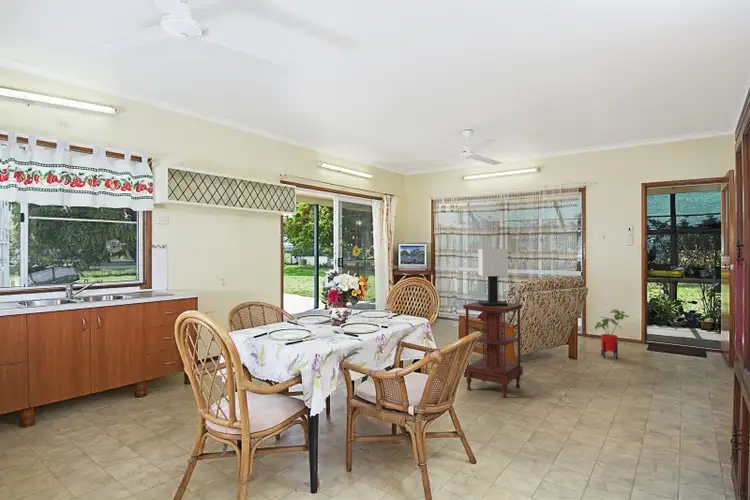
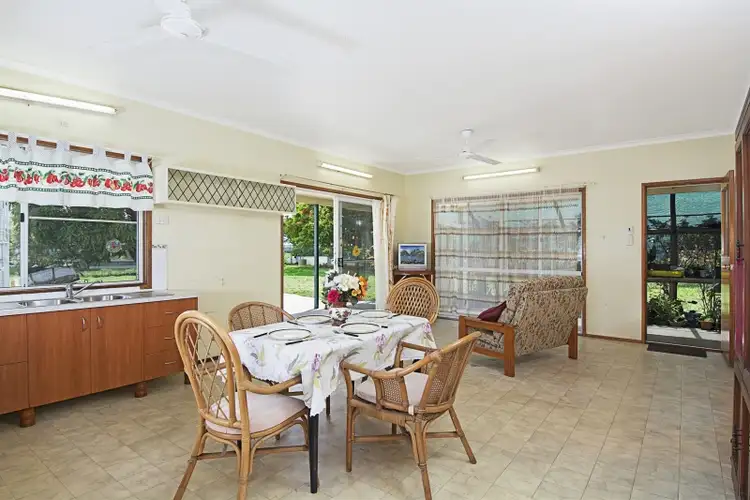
- table lamp (492, 276)
- house plant (610, 334)
- side table (493, 346)
